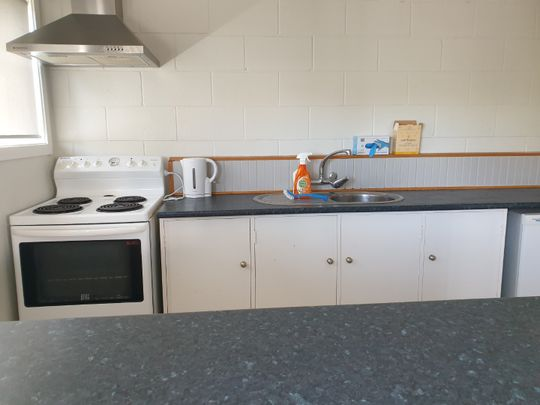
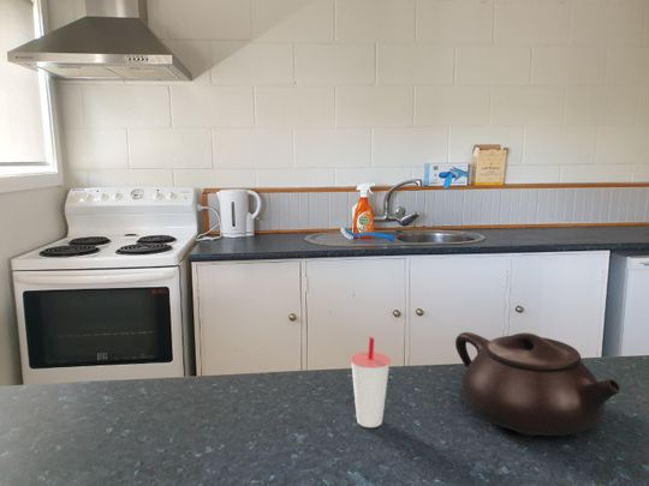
+ cup (369, 379)
+ teapot (529, 372)
